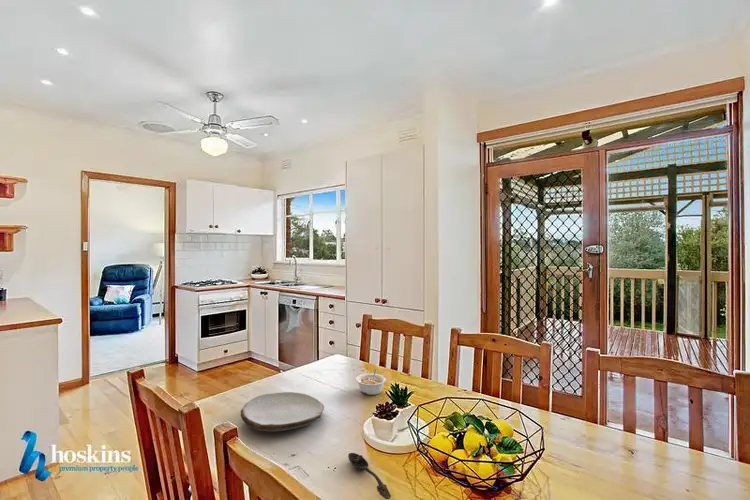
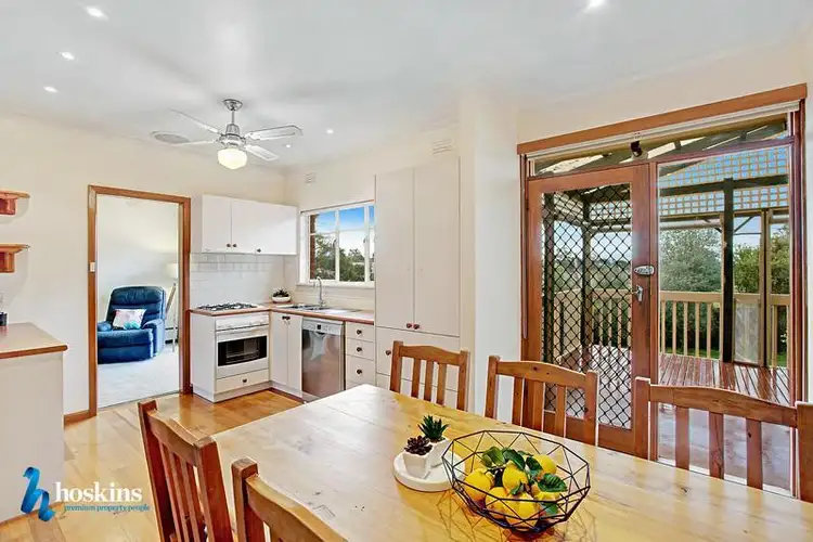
- spoon (368, 472)
- plate (283, 411)
- legume (370, 383)
